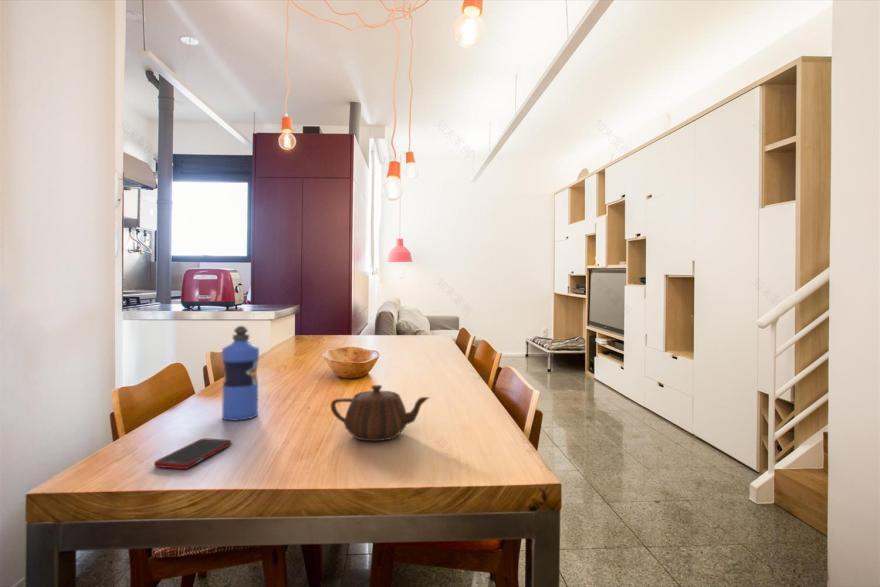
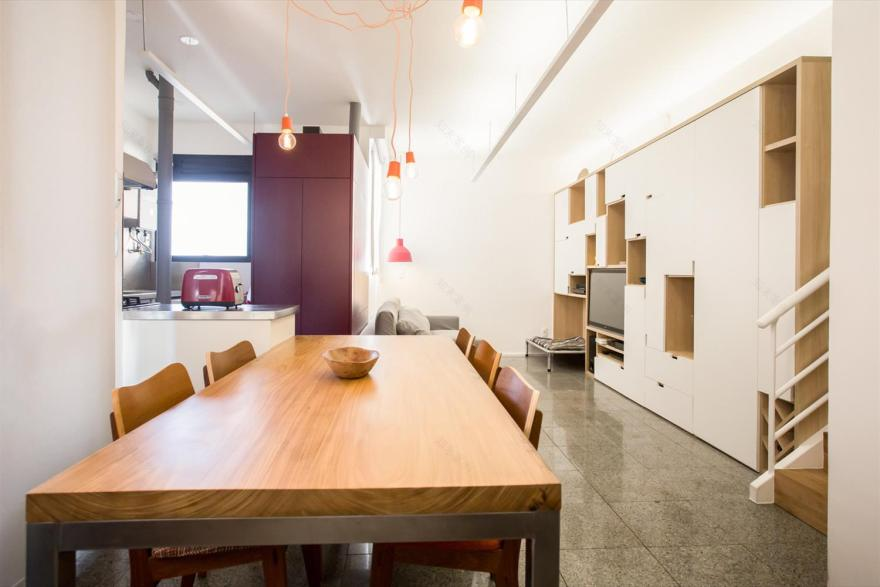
- water bottle (240, 371)
- cell phone (195, 452)
- teapot (379, 410)
